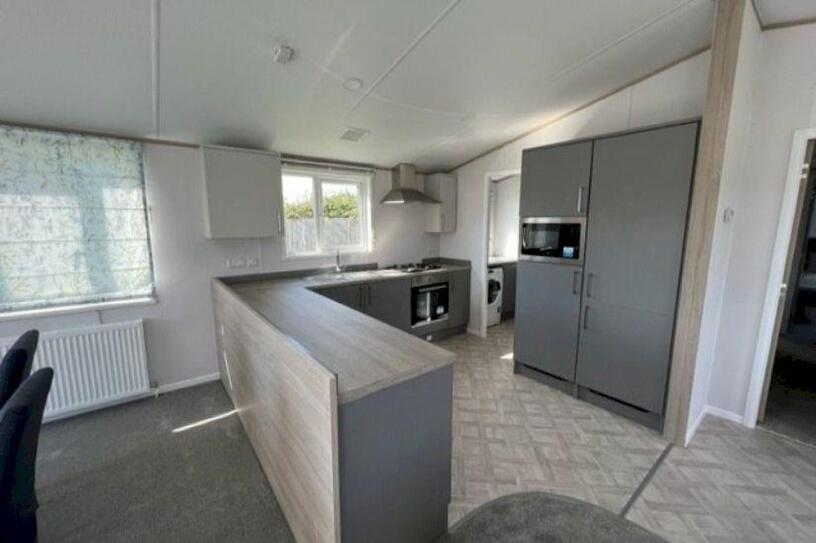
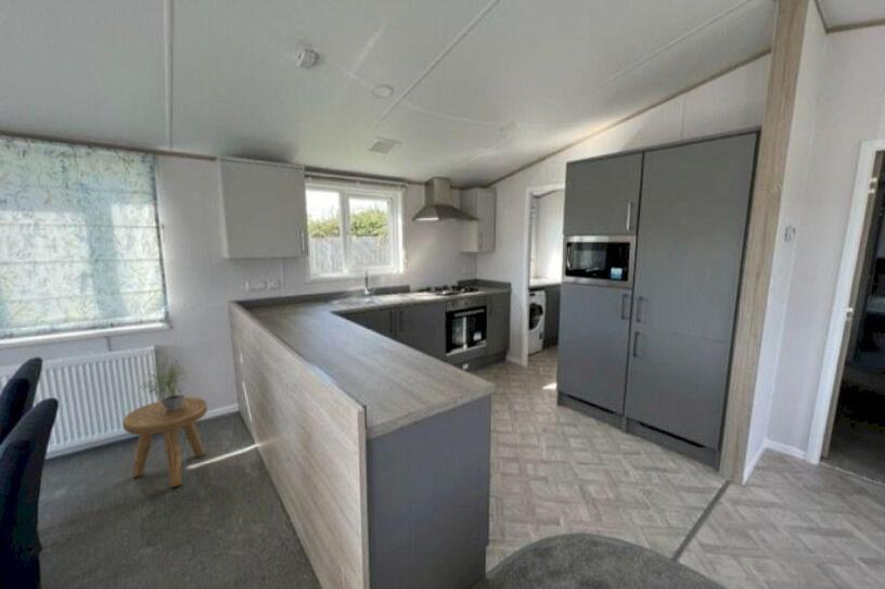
+ stool (170, 440)
+ potted plant (166, 383)
